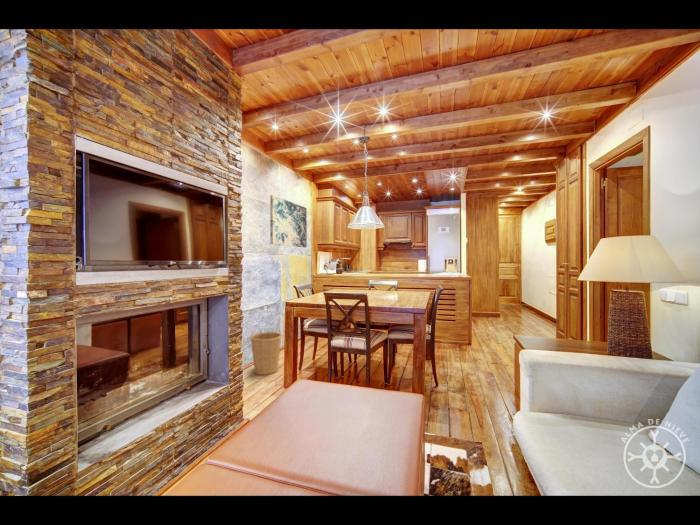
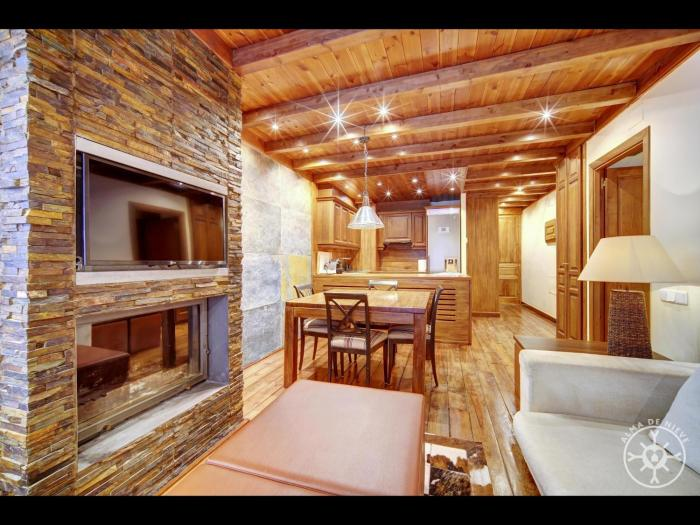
- basket (266, 349)
- wall art (290, 224)
